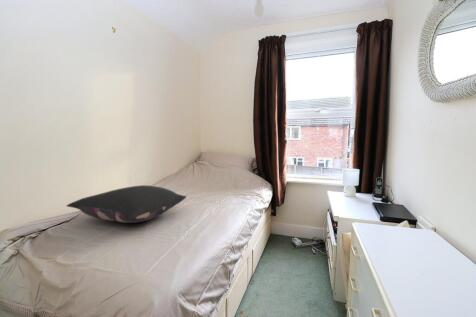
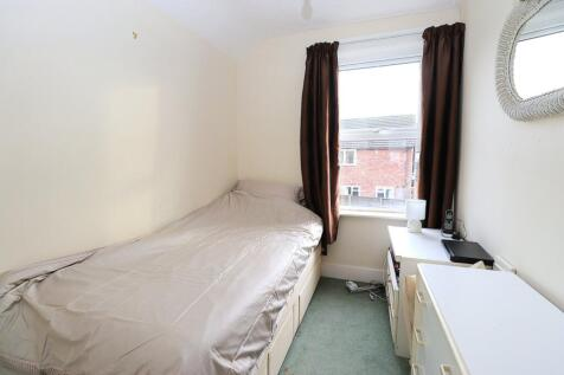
- pillow (132, 201)
